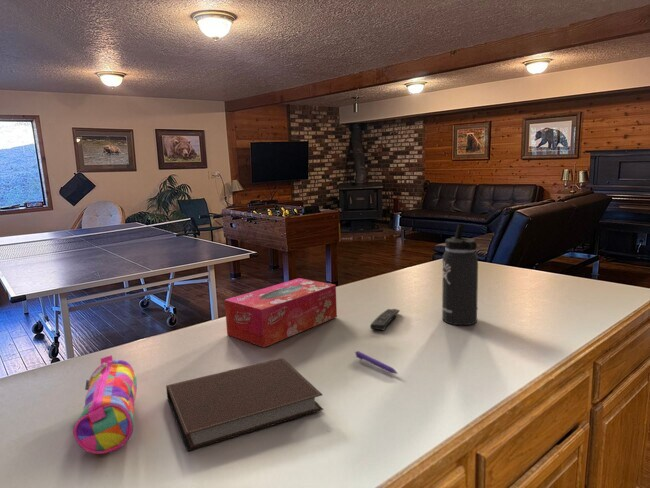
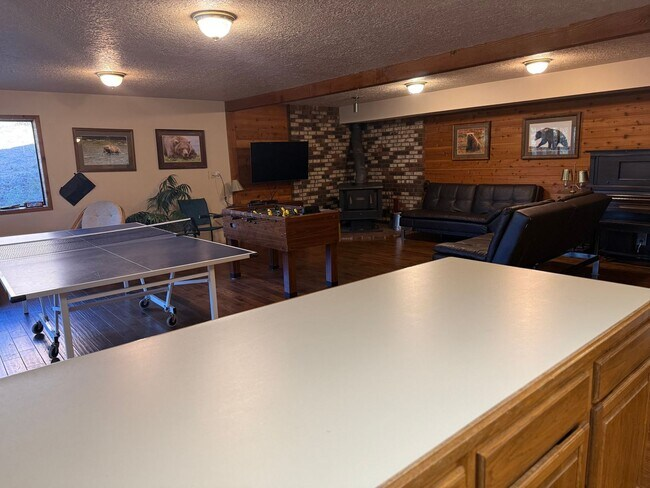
- tissue box (283, 308)
- remote control (386, 317)
- notebook (241, 396)
- thermos bottle (462, 273)
- pen (375, 362)
- pencil case (108, 400)
